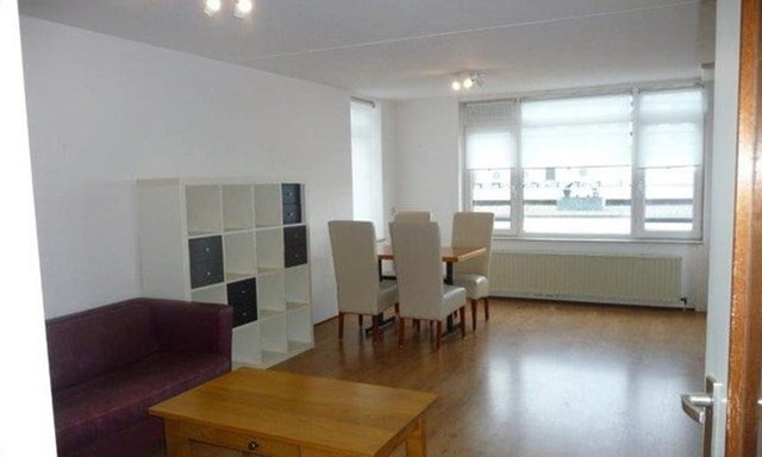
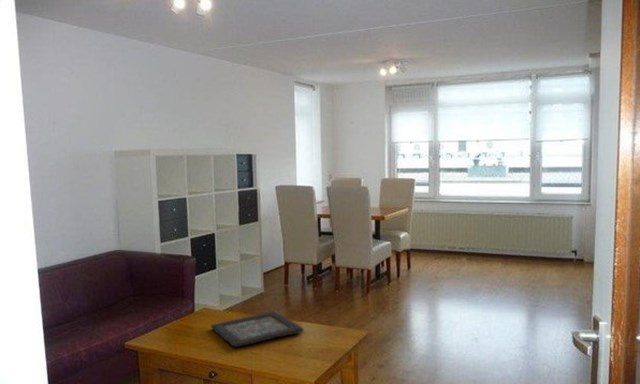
+ decorative tray (256, 328)
